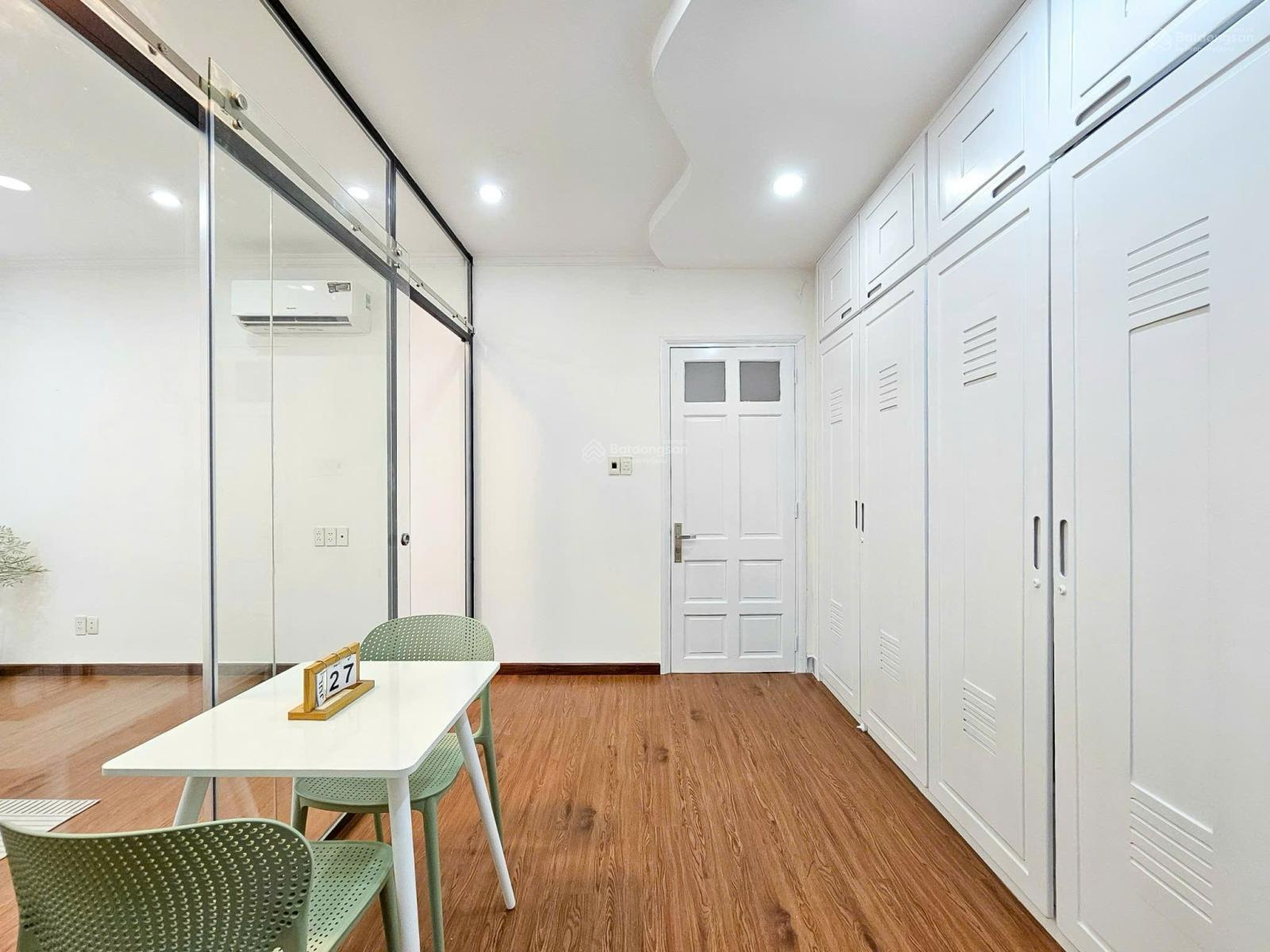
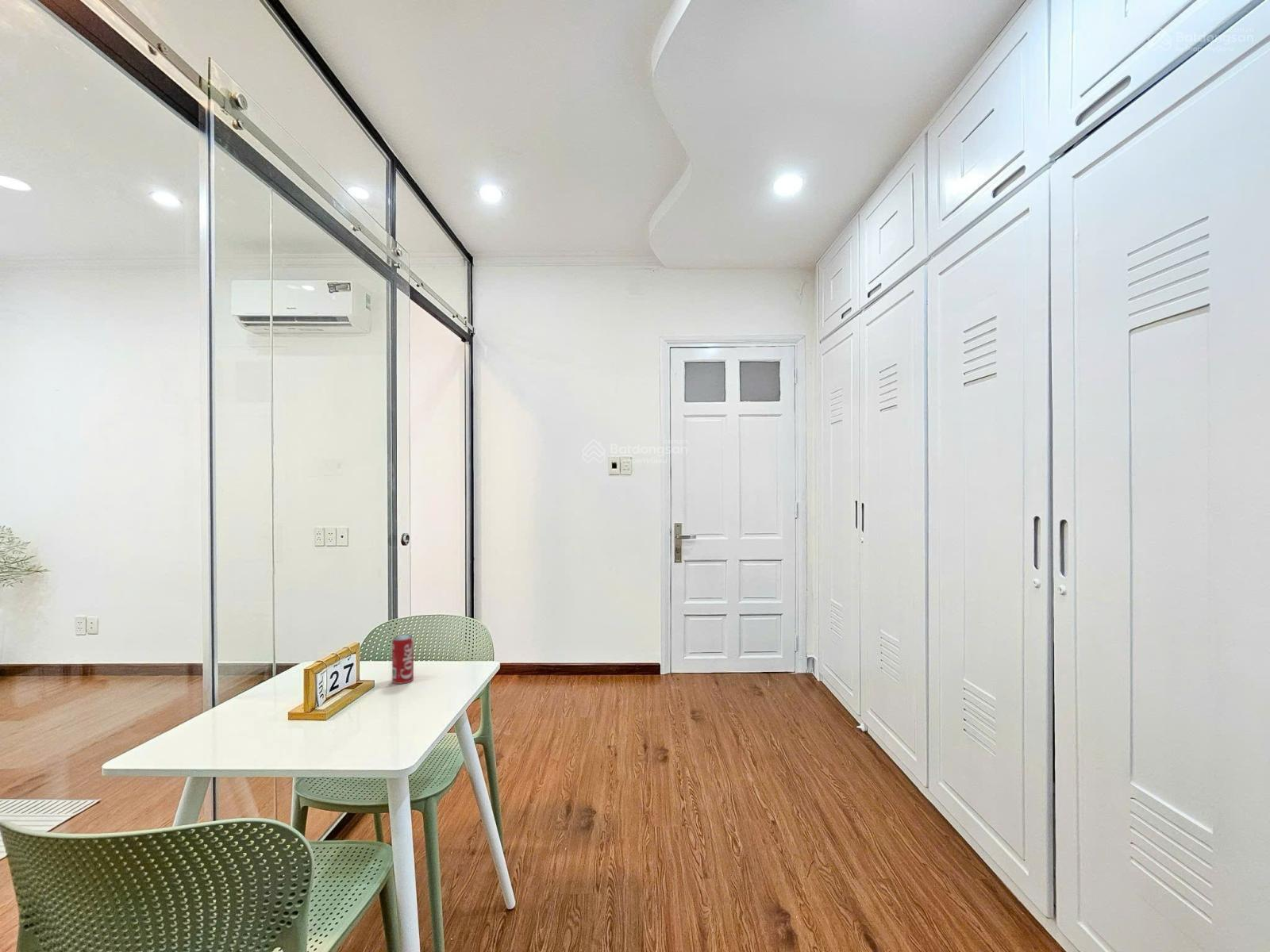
+ beverage can (402, 658)
